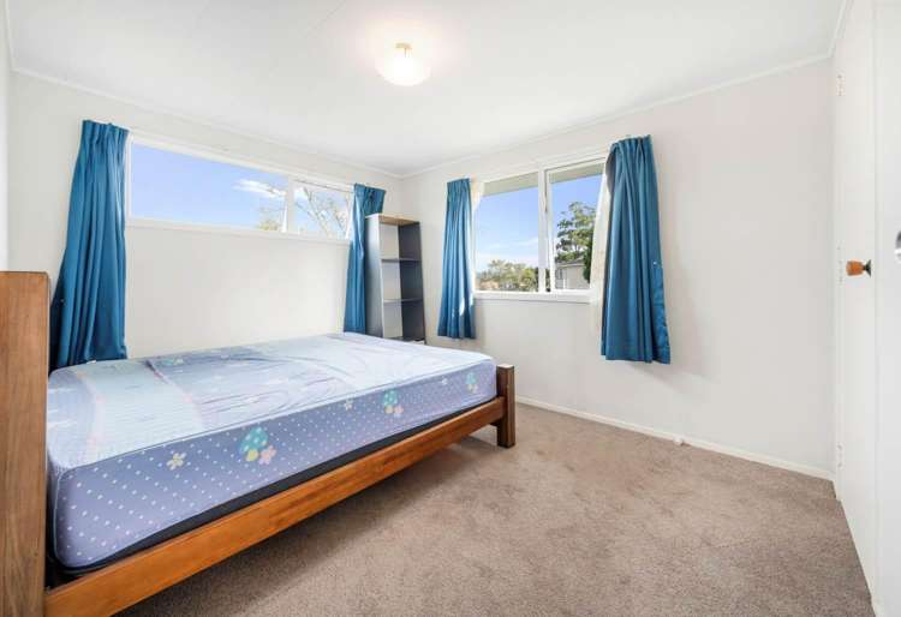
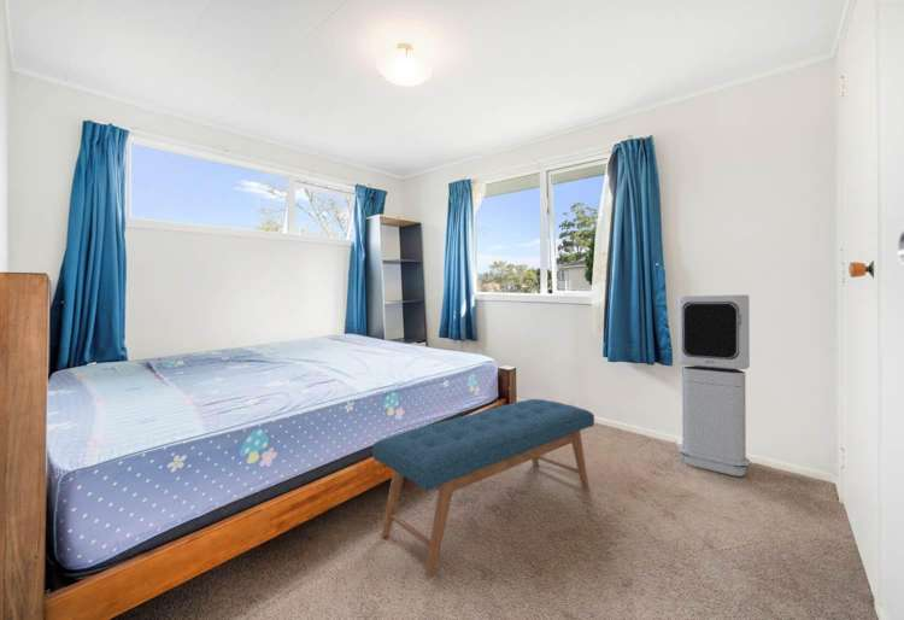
+ bench (494, 463)
+ air purifier (716, 379)
